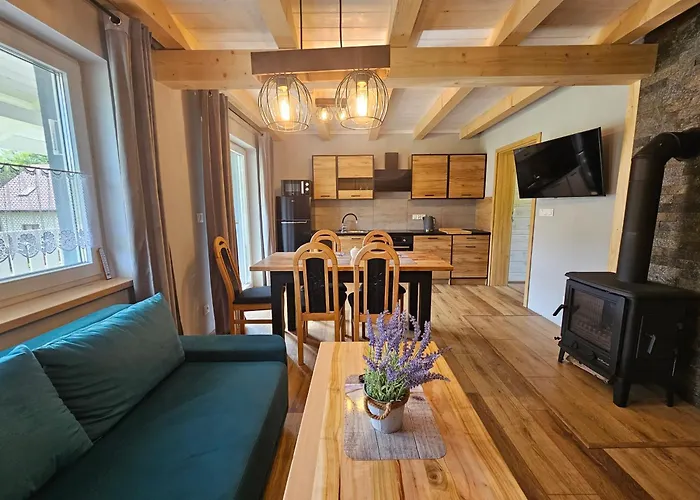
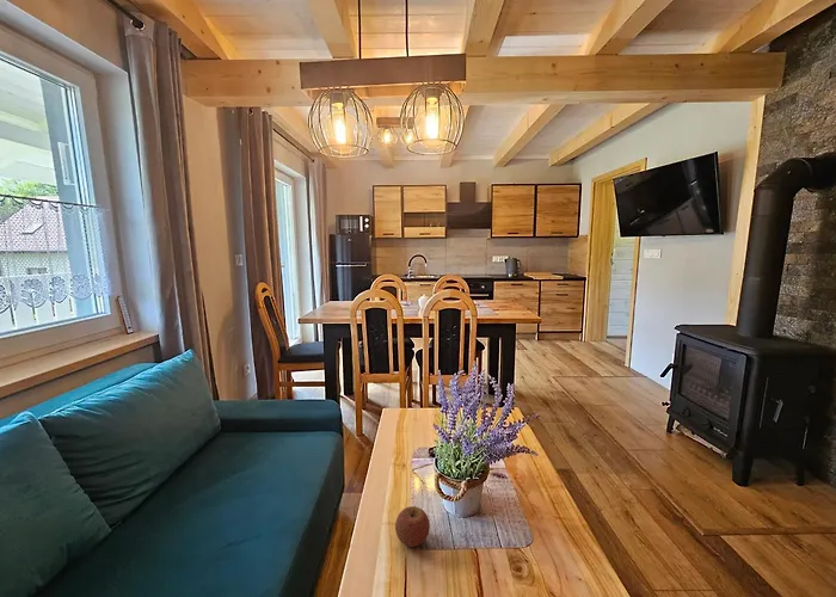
+ apple (412, 524)
